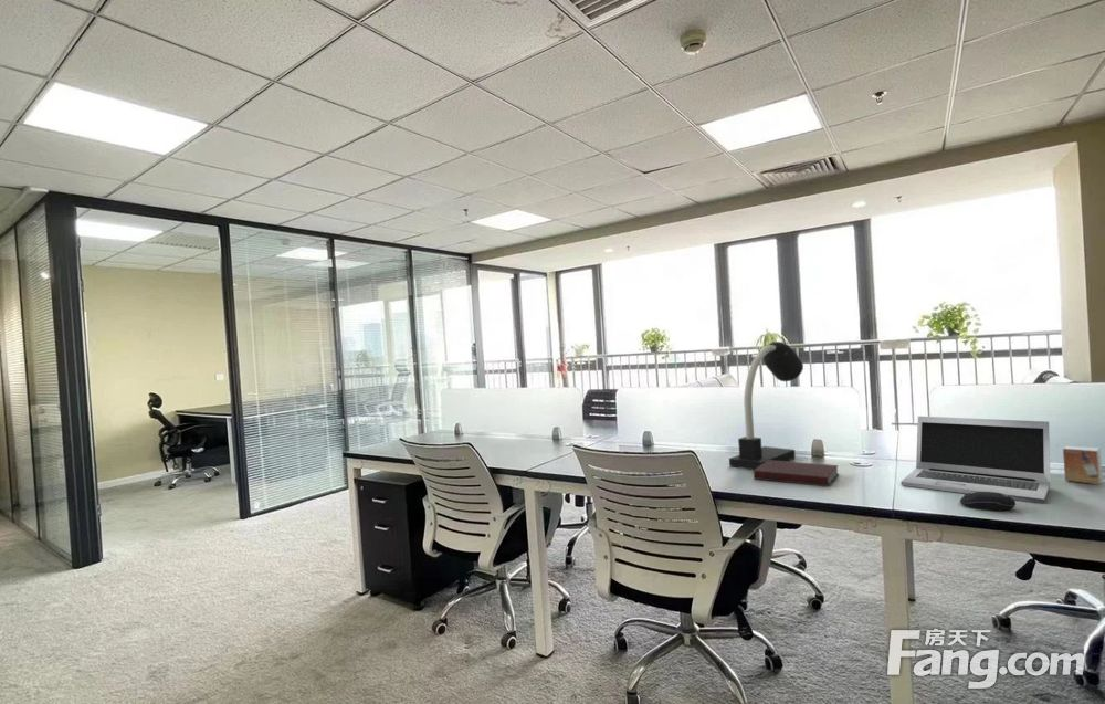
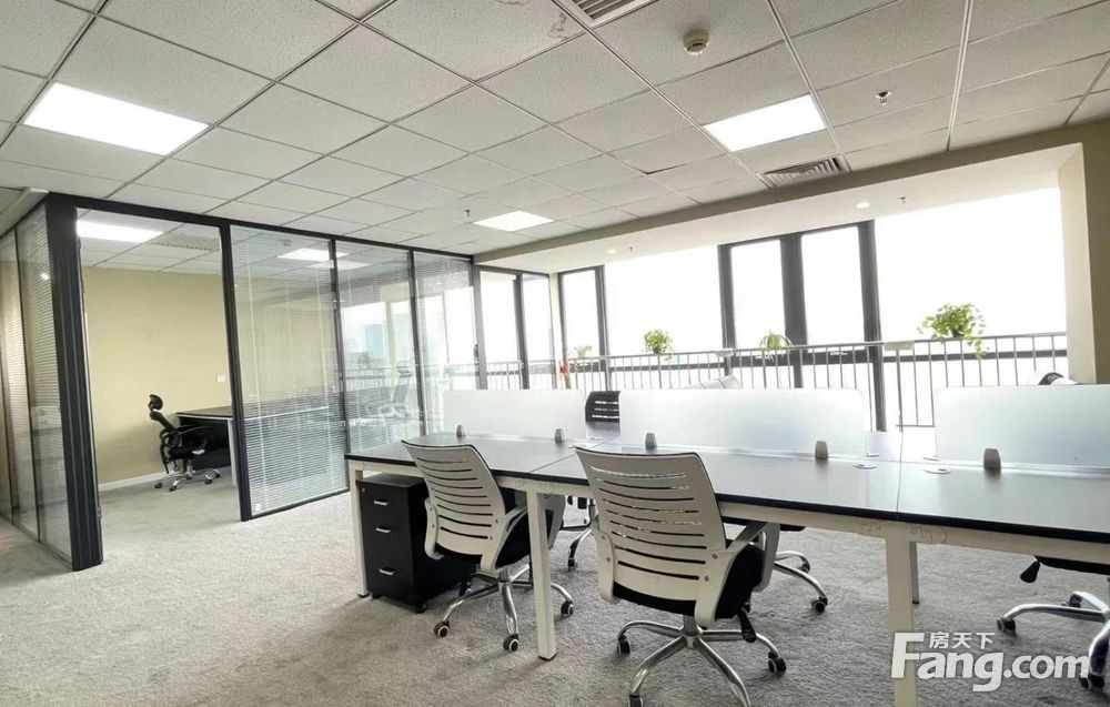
- small box (1082, 464)
- notebook (796, 472)
- laptop (972, 454)
- computer mouse (987, 498)
- desk lamp (751, 400)
